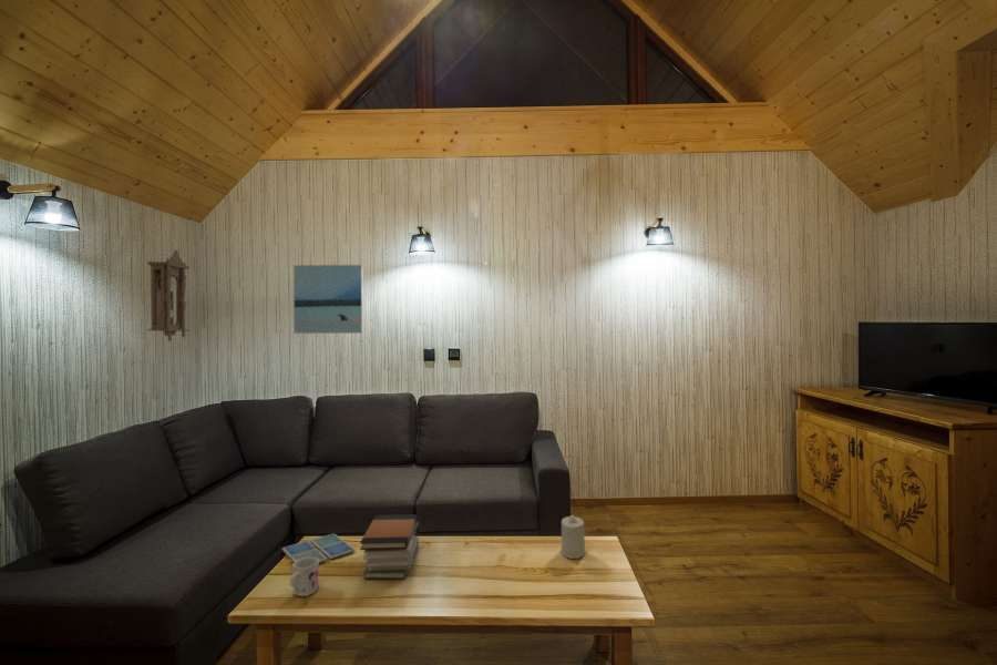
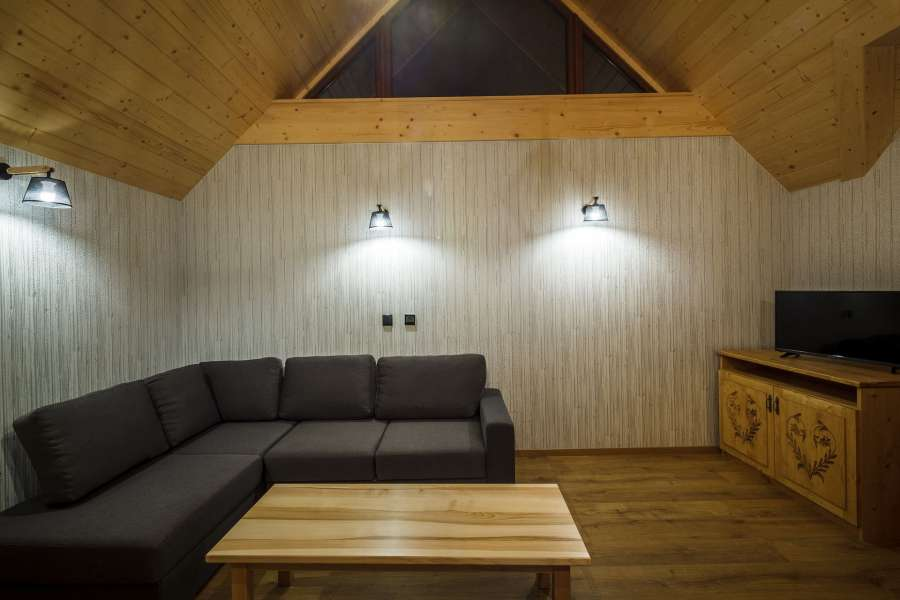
- candle (573, 533)
- drink coaster (317, 550)
- mug (302, 577)
- book stack (391, 544)
- pendulum clock (168, 296)
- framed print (328, 299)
